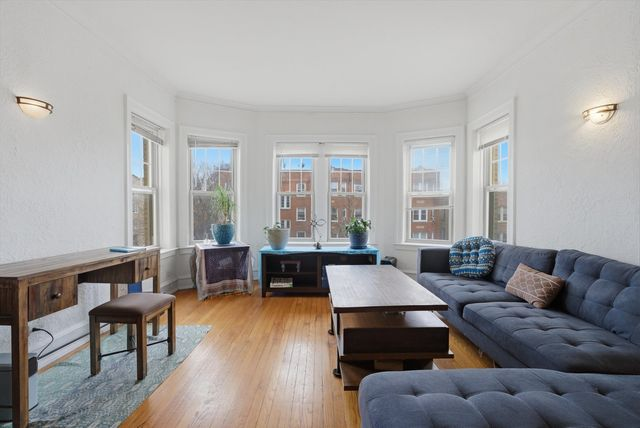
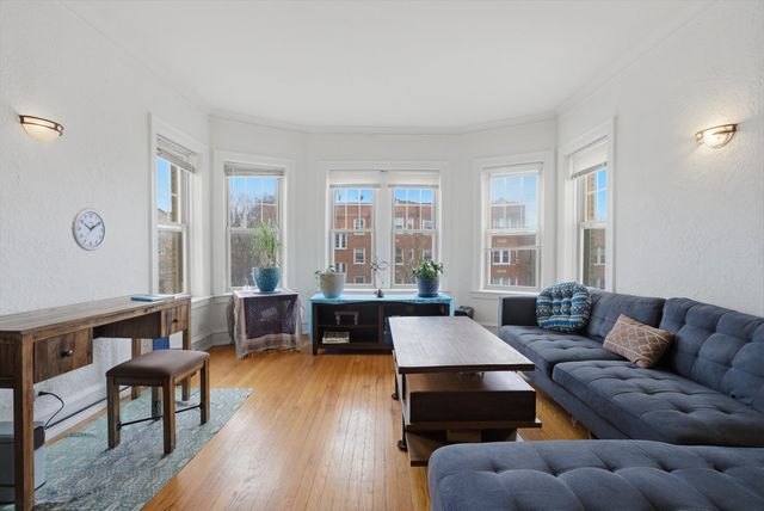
+ wall clock (90, 229)
